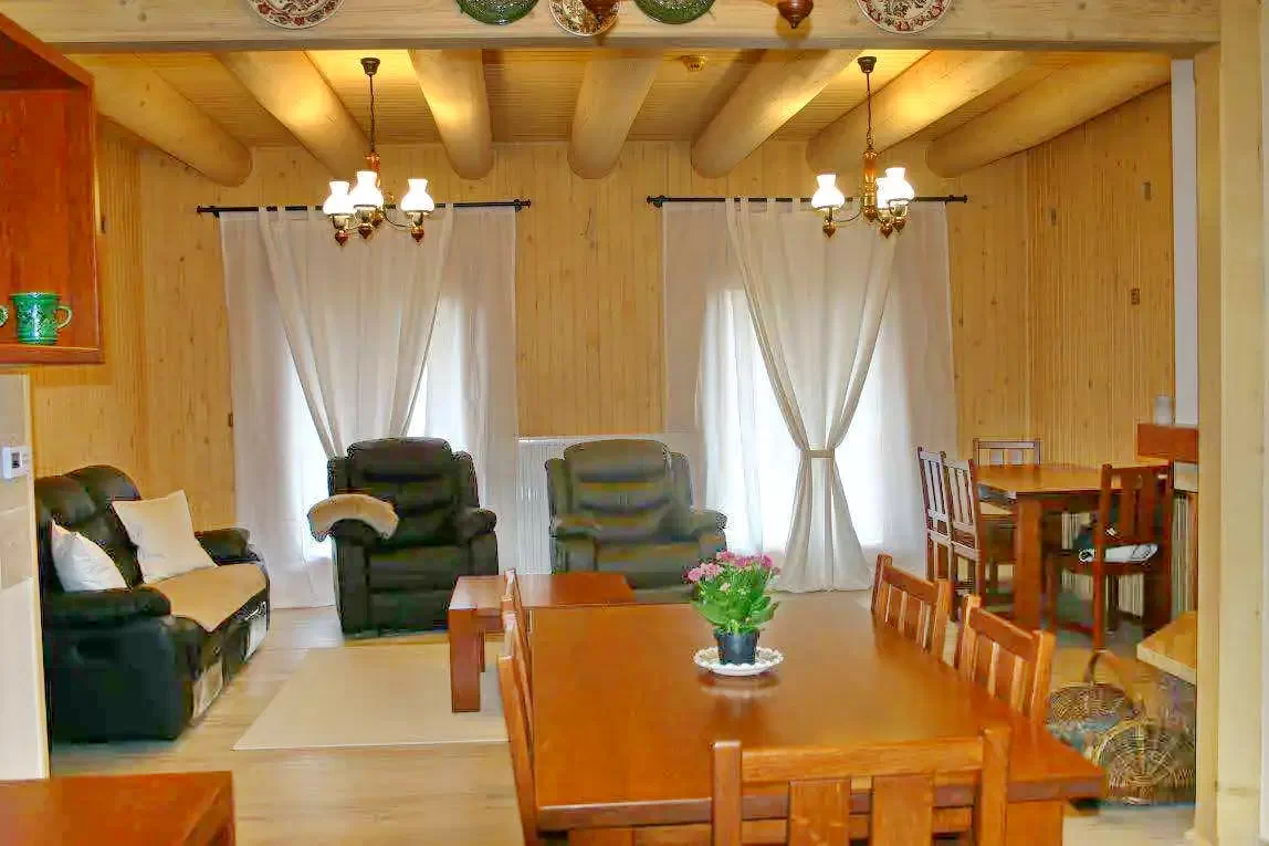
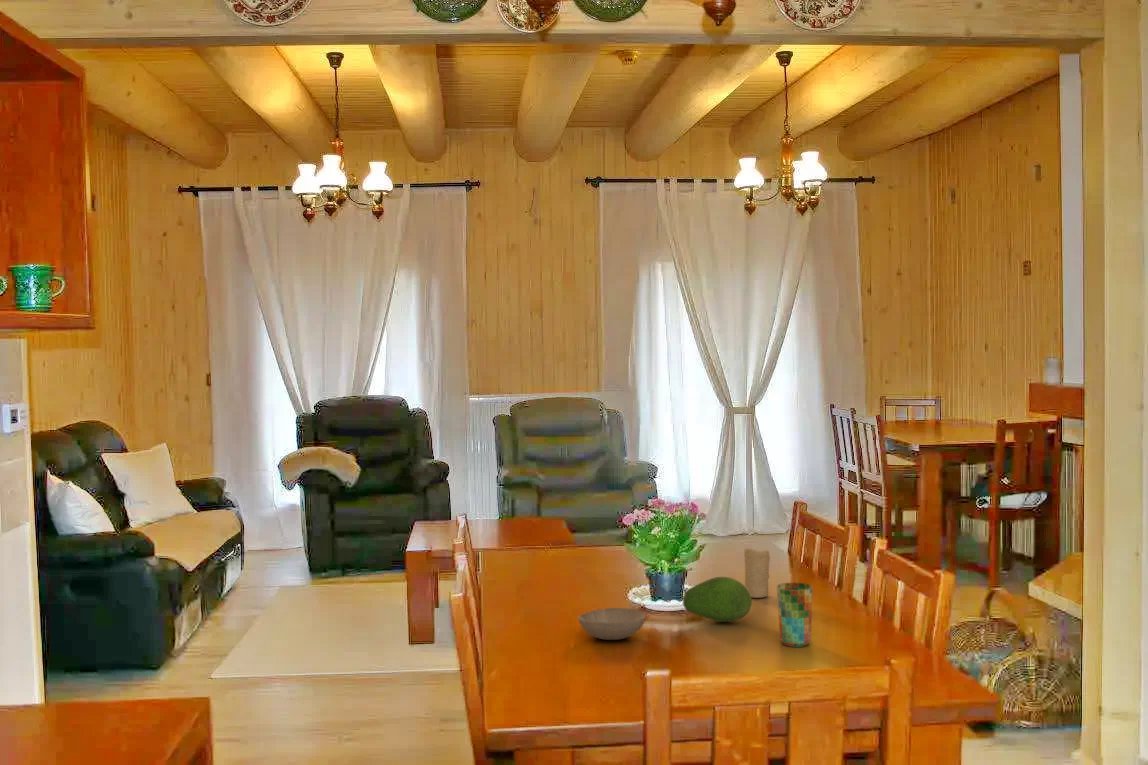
+ fruit (717, 599)
+ bowl (612, 625)
+ candle (757, 571)
+ cup (795, 615)
